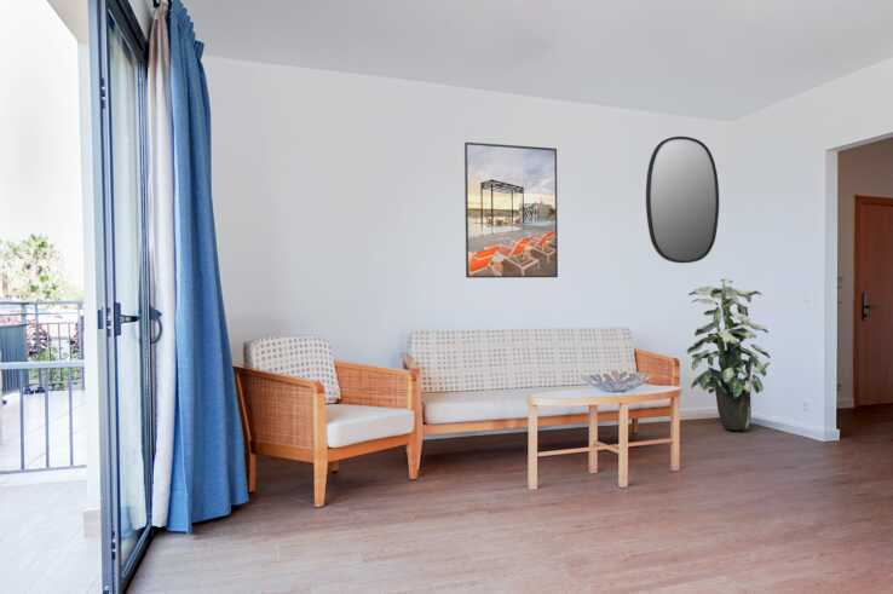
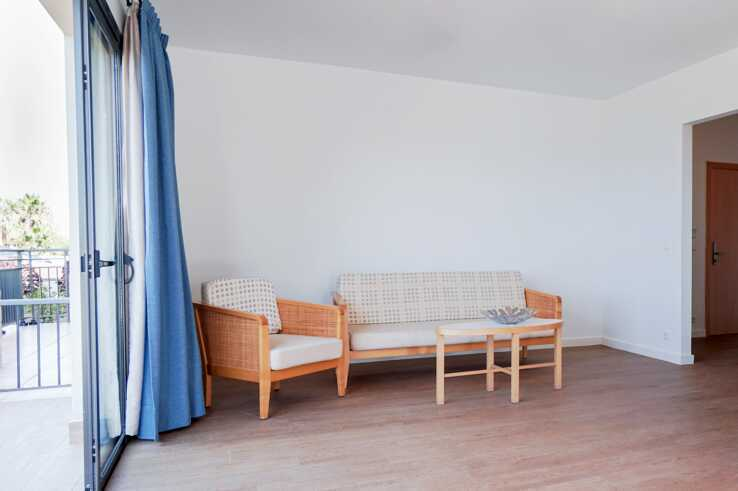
- indoor plant (726, 353)
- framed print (512, 211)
- home mirror (682, 200)
